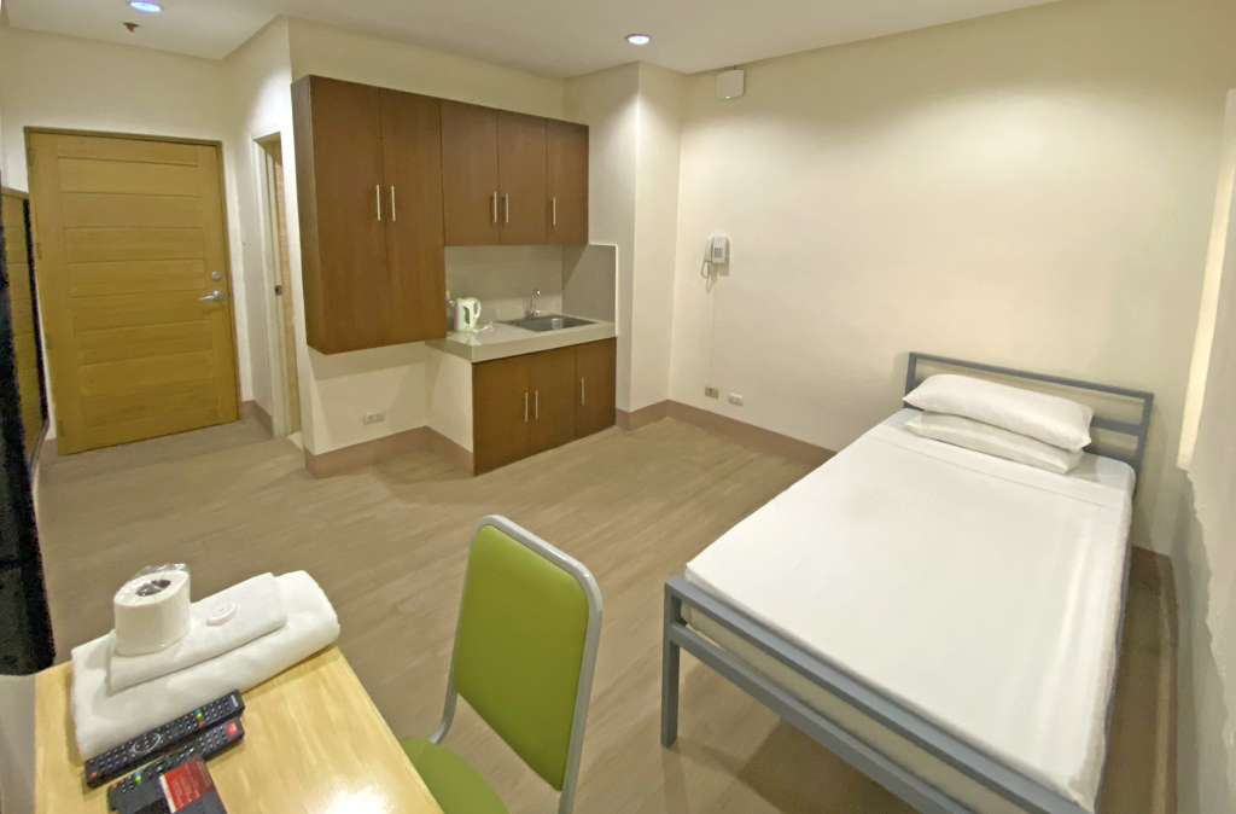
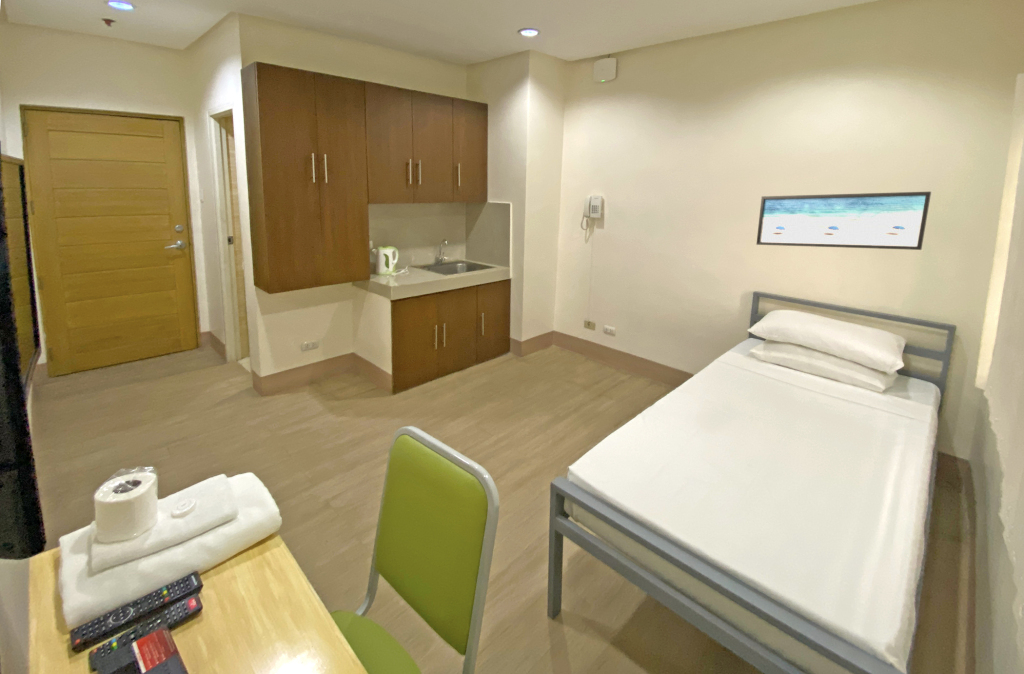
+ wall art (835, 220)
